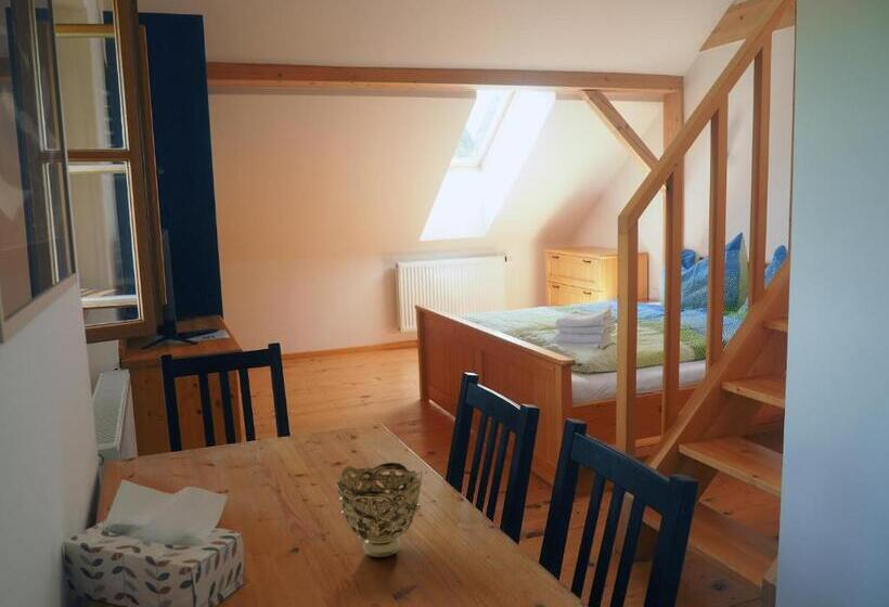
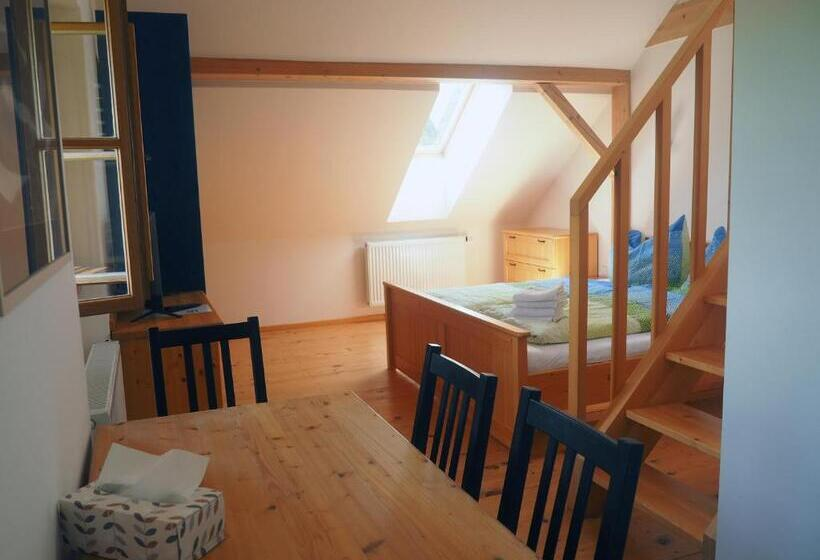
- decorative bowl (381, 513)
